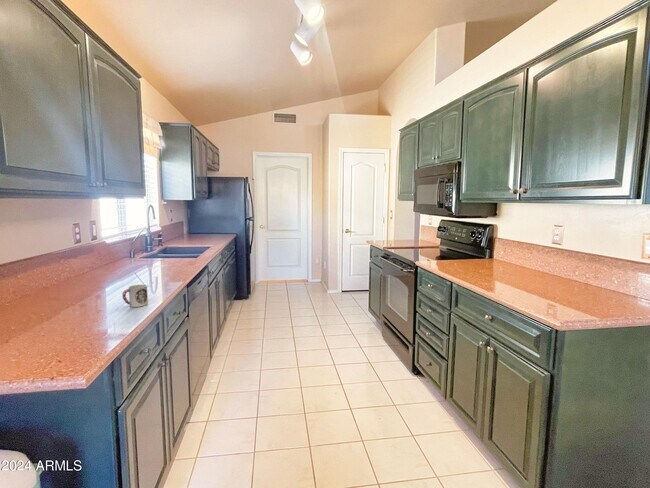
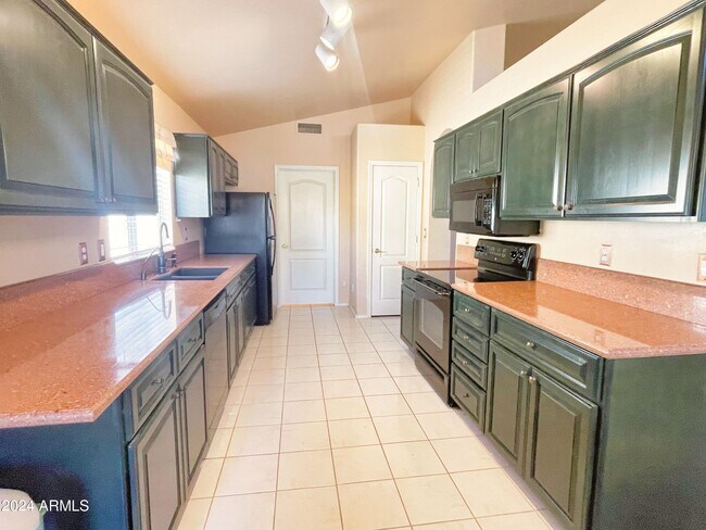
- cup (134, 296)
